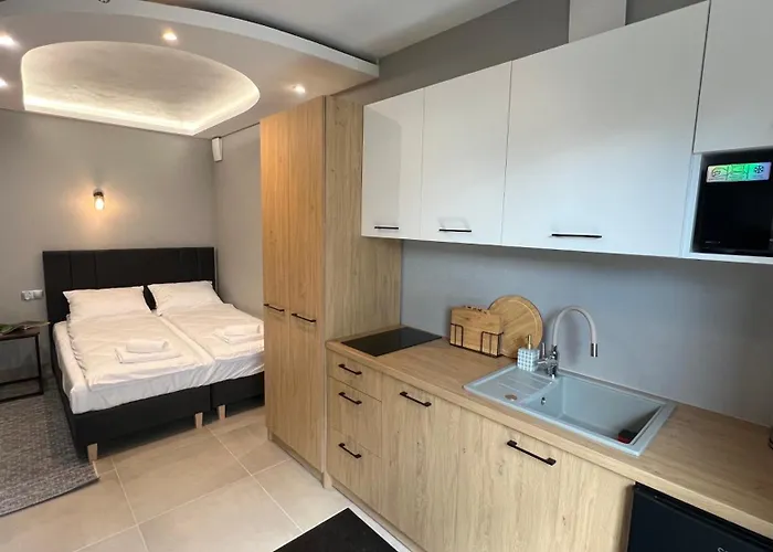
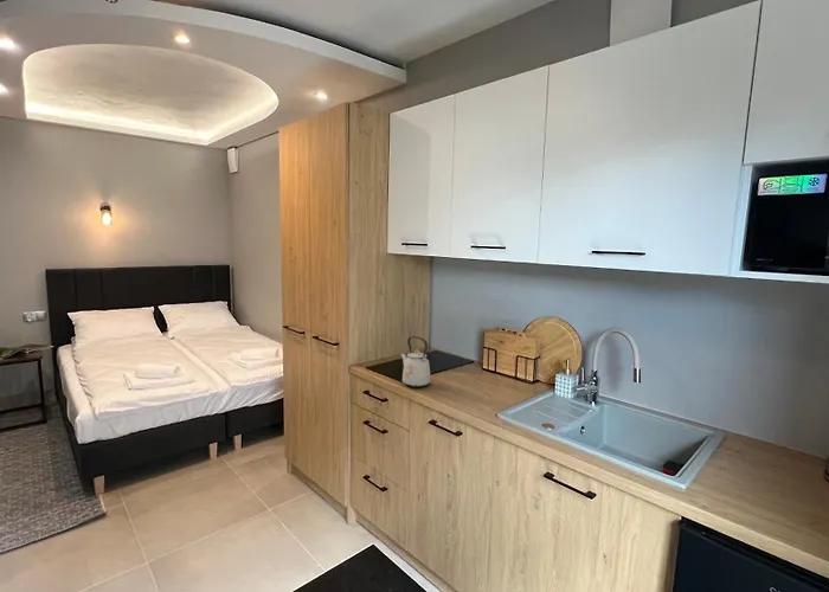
+ kettle (413, 359)
